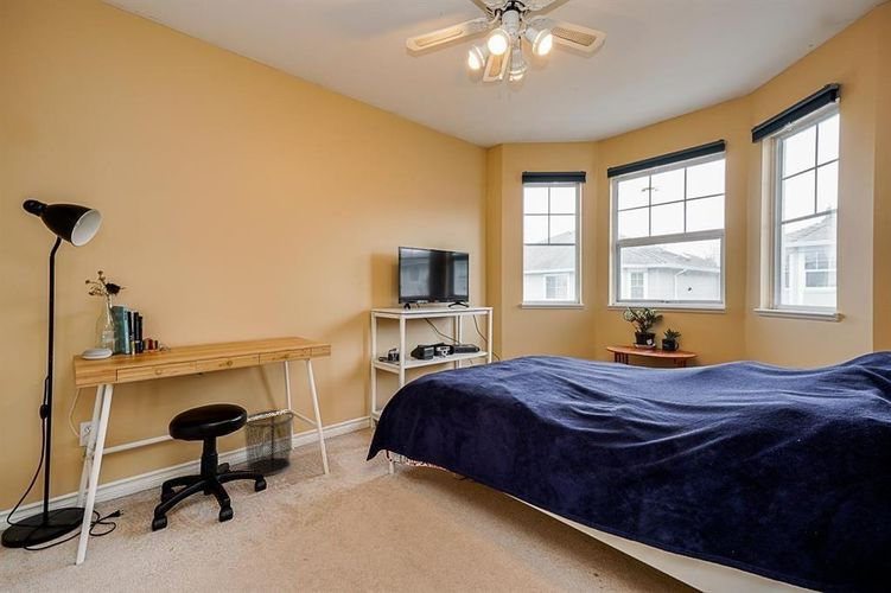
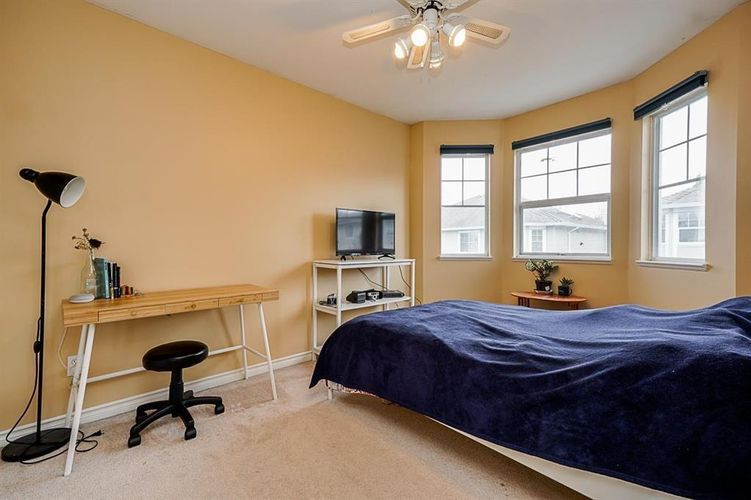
- waste bin (268, 442)
